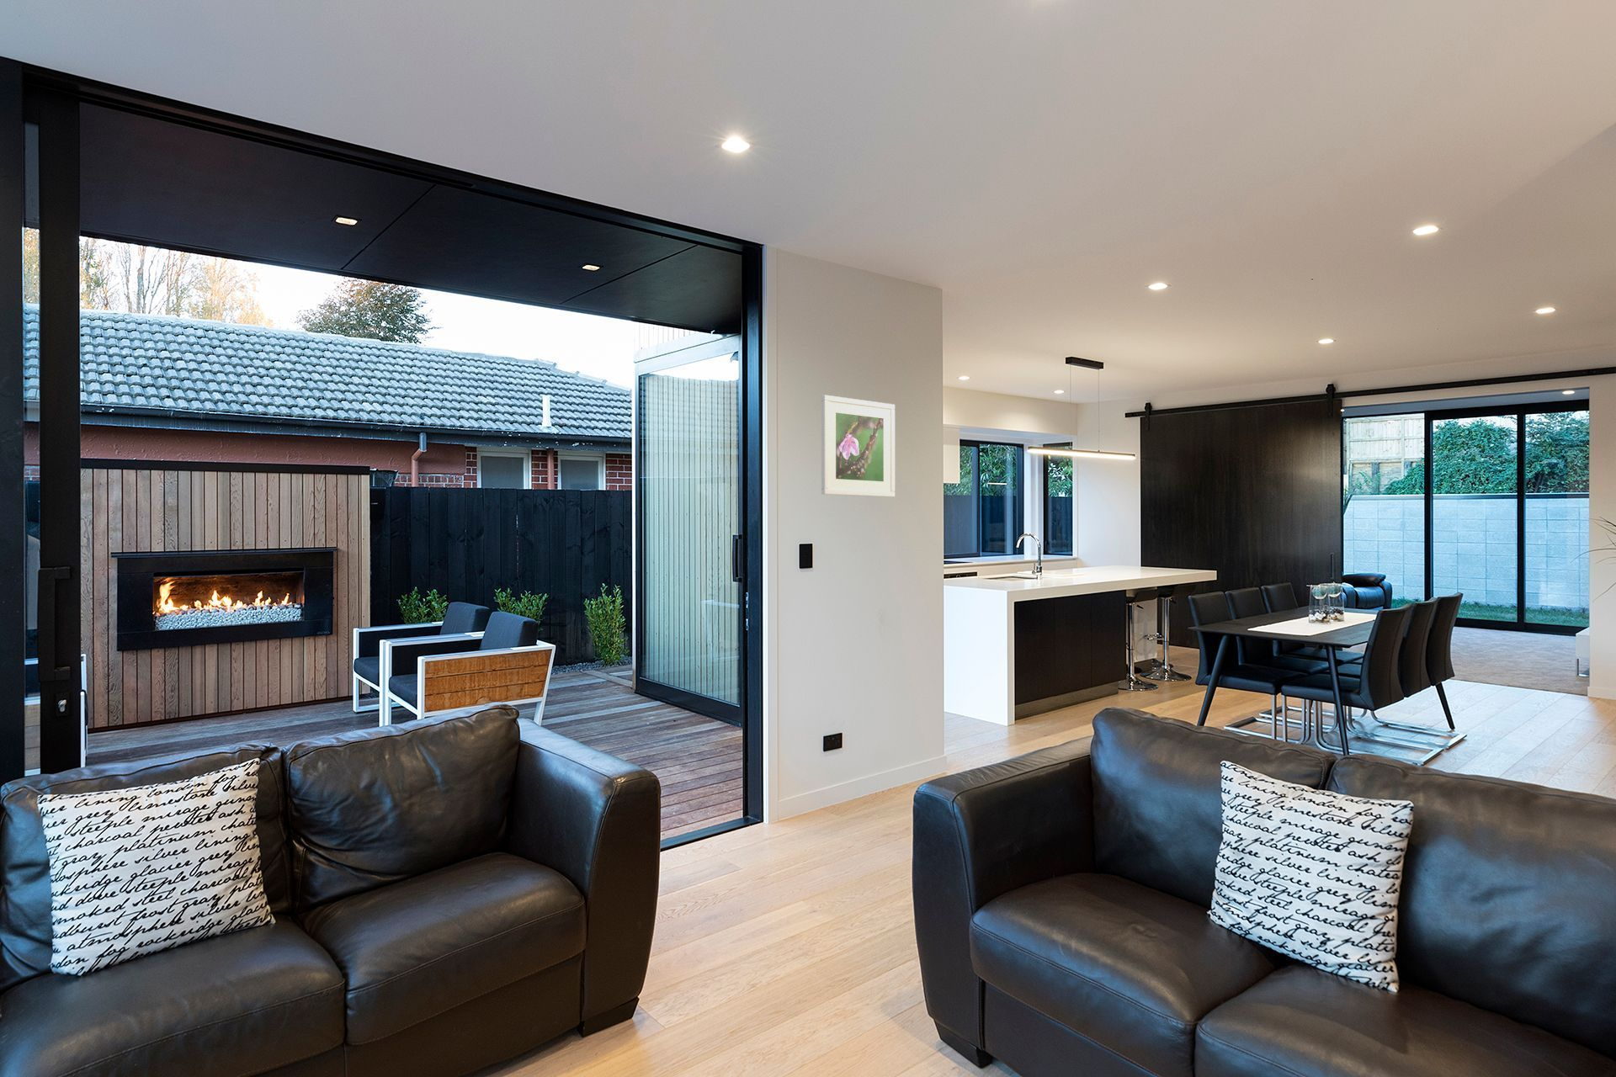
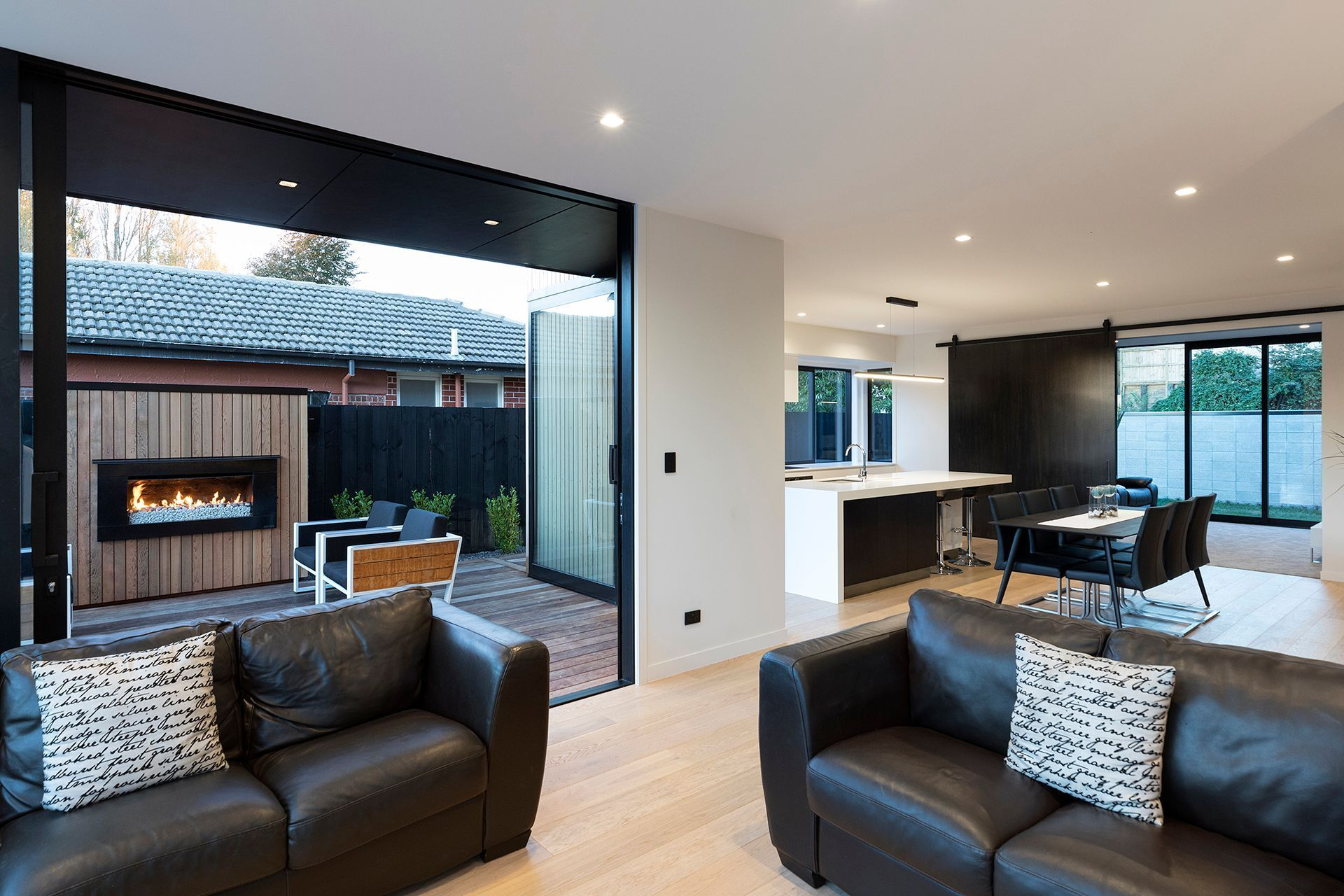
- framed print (860, 447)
